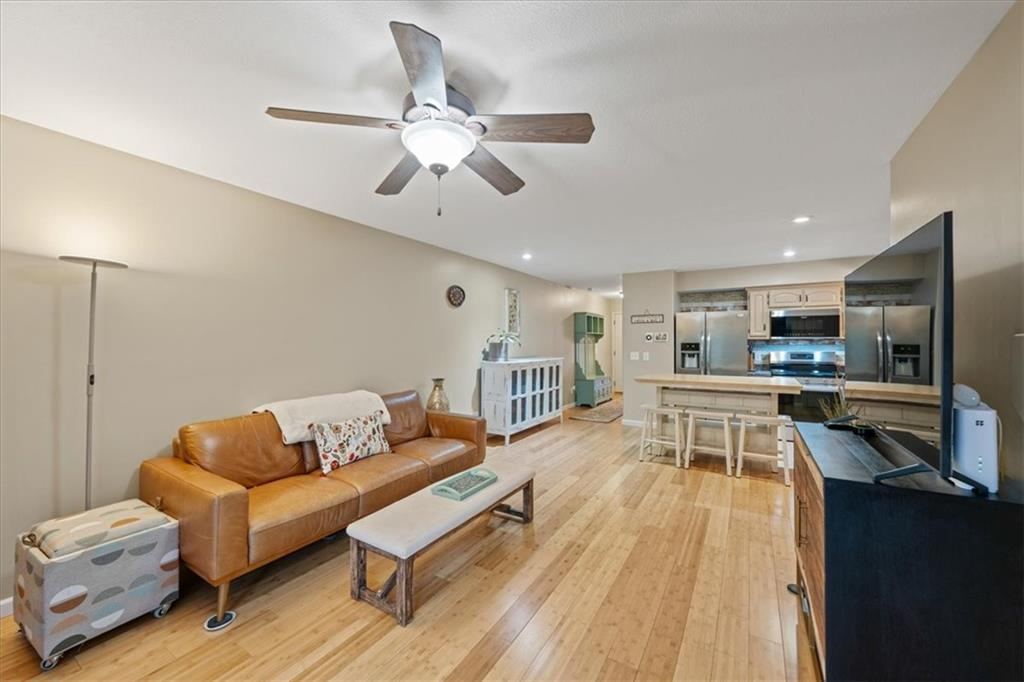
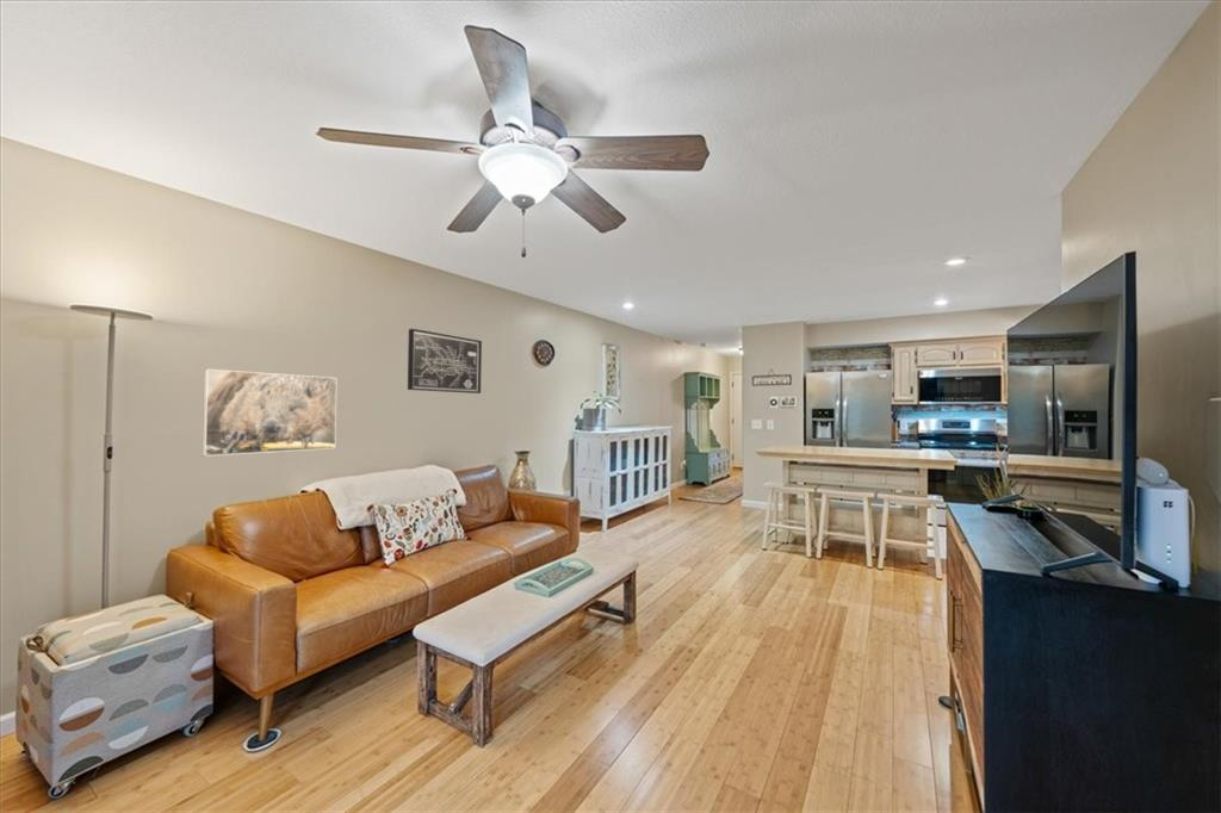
+ wall art (447, 362)
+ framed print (275, 412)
